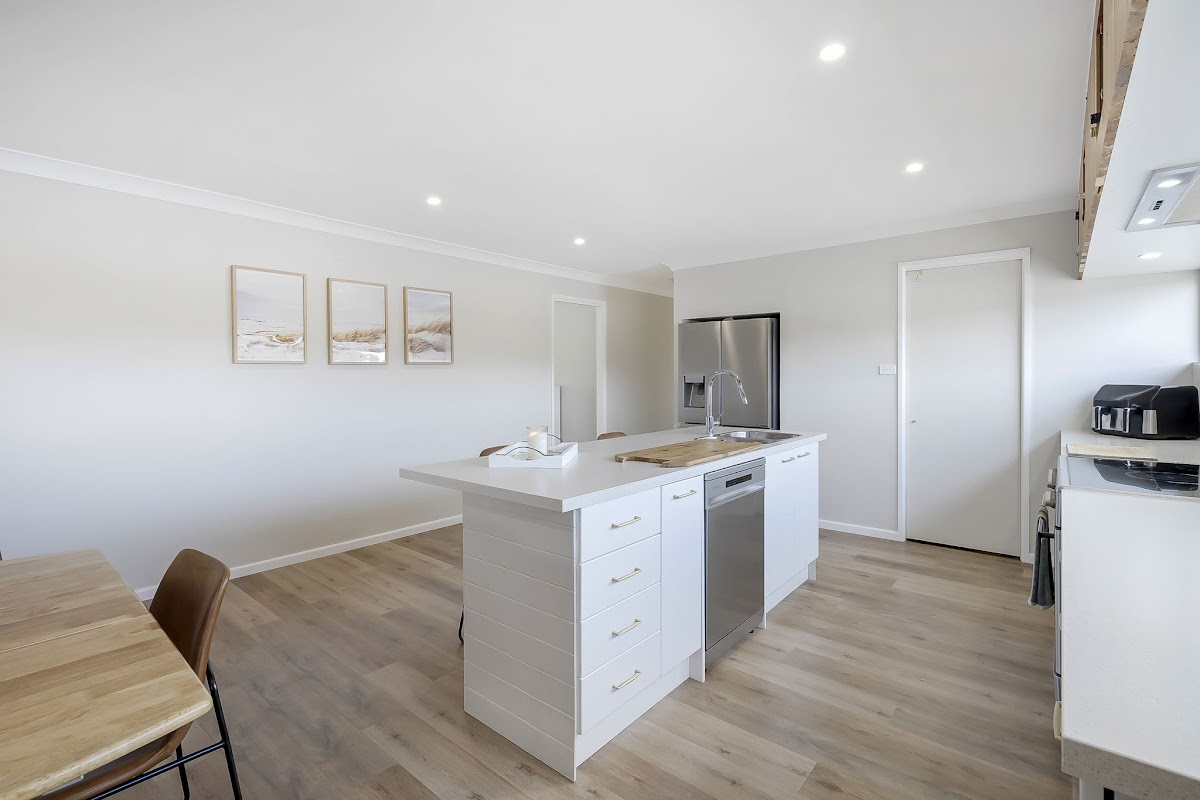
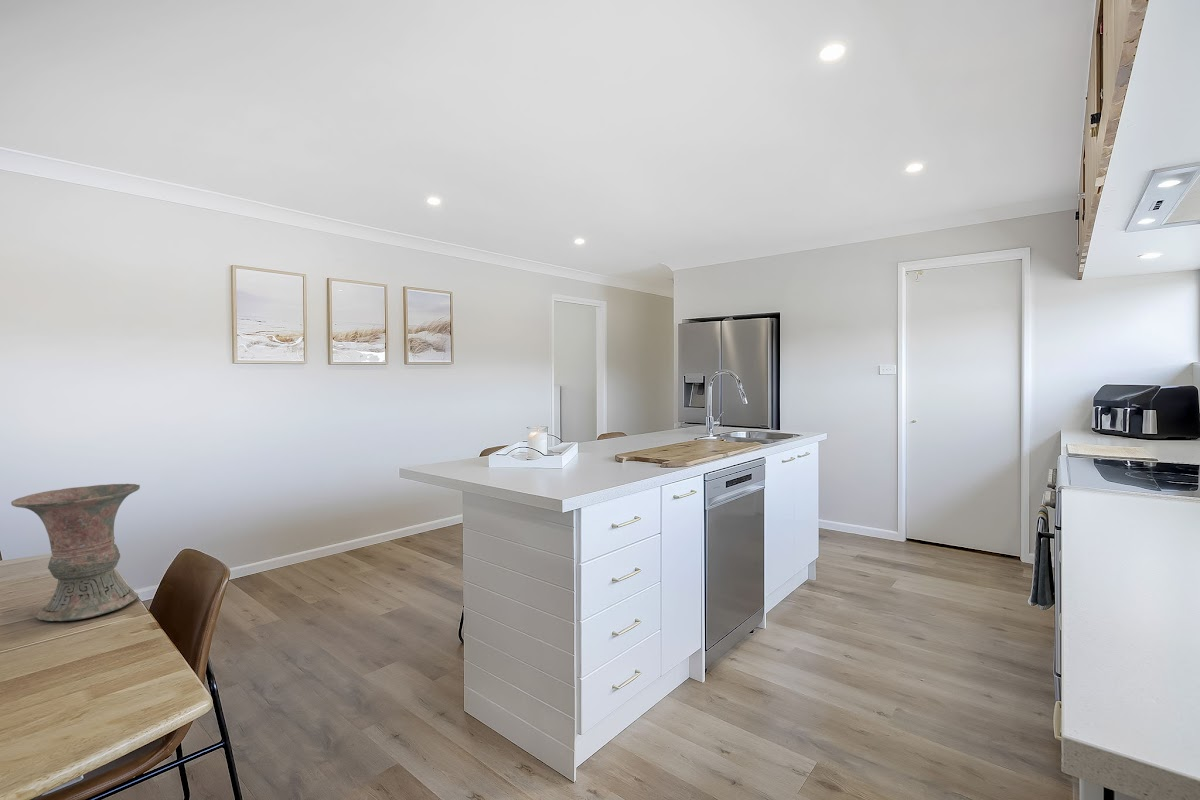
+ vase (80, 550)
